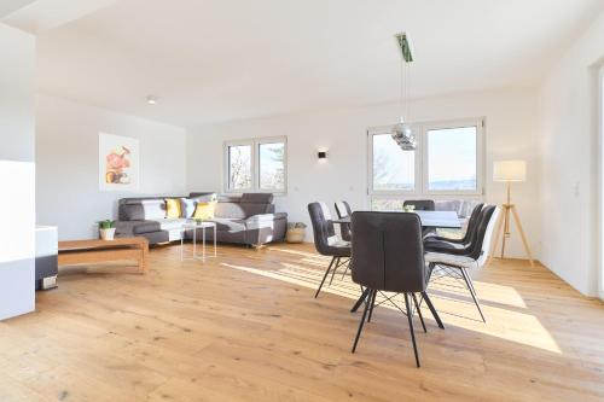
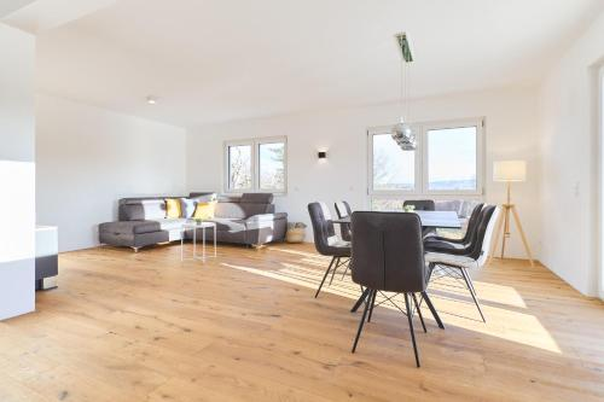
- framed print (120, 163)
- coffee table (91, 258)
- potted plant (108, 229)
